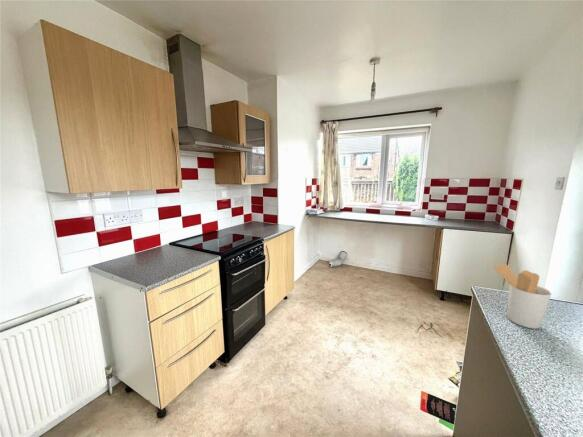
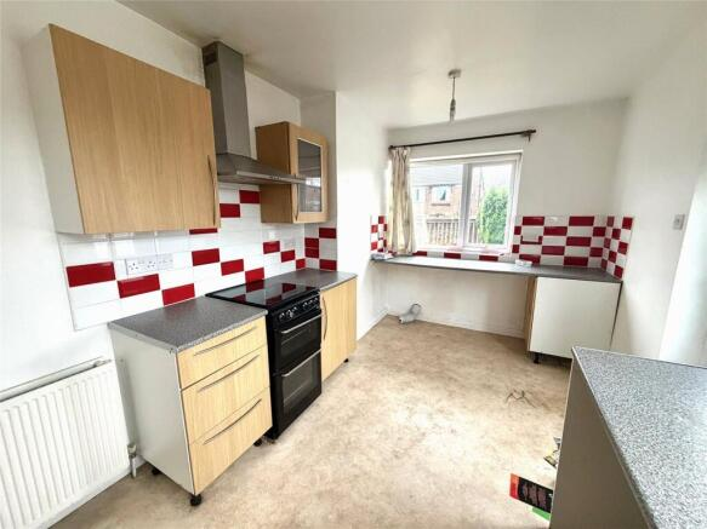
- utensil holder (518, 293)
